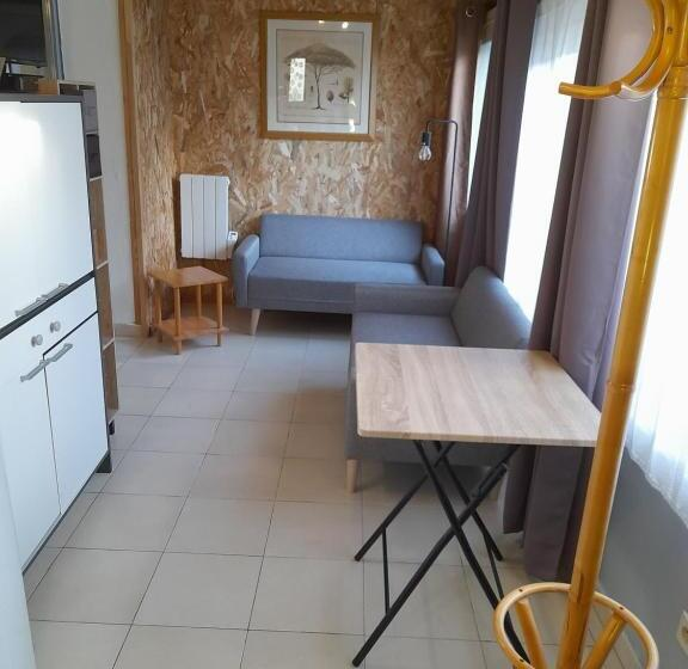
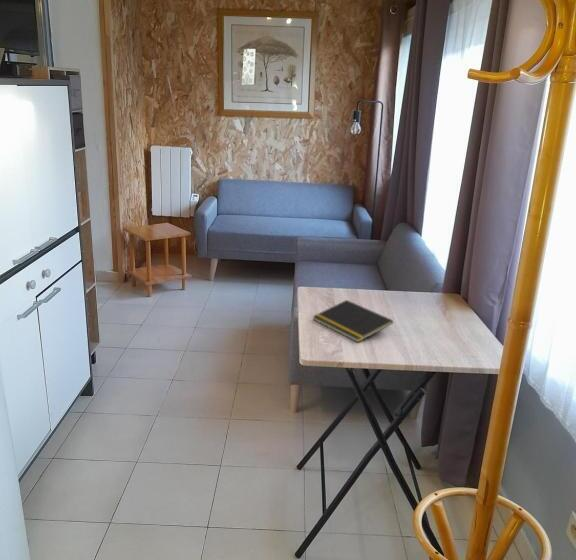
+ notepad (352, 319)
